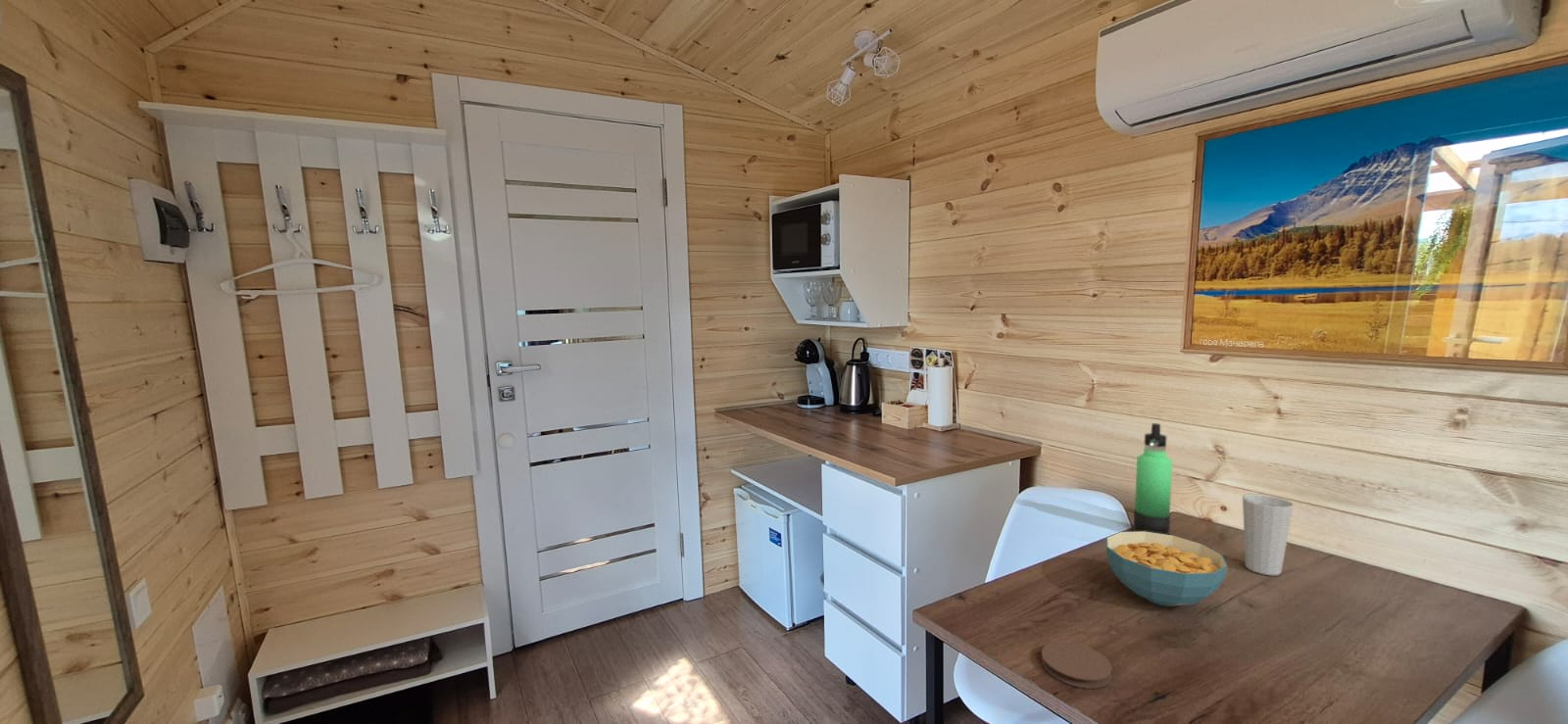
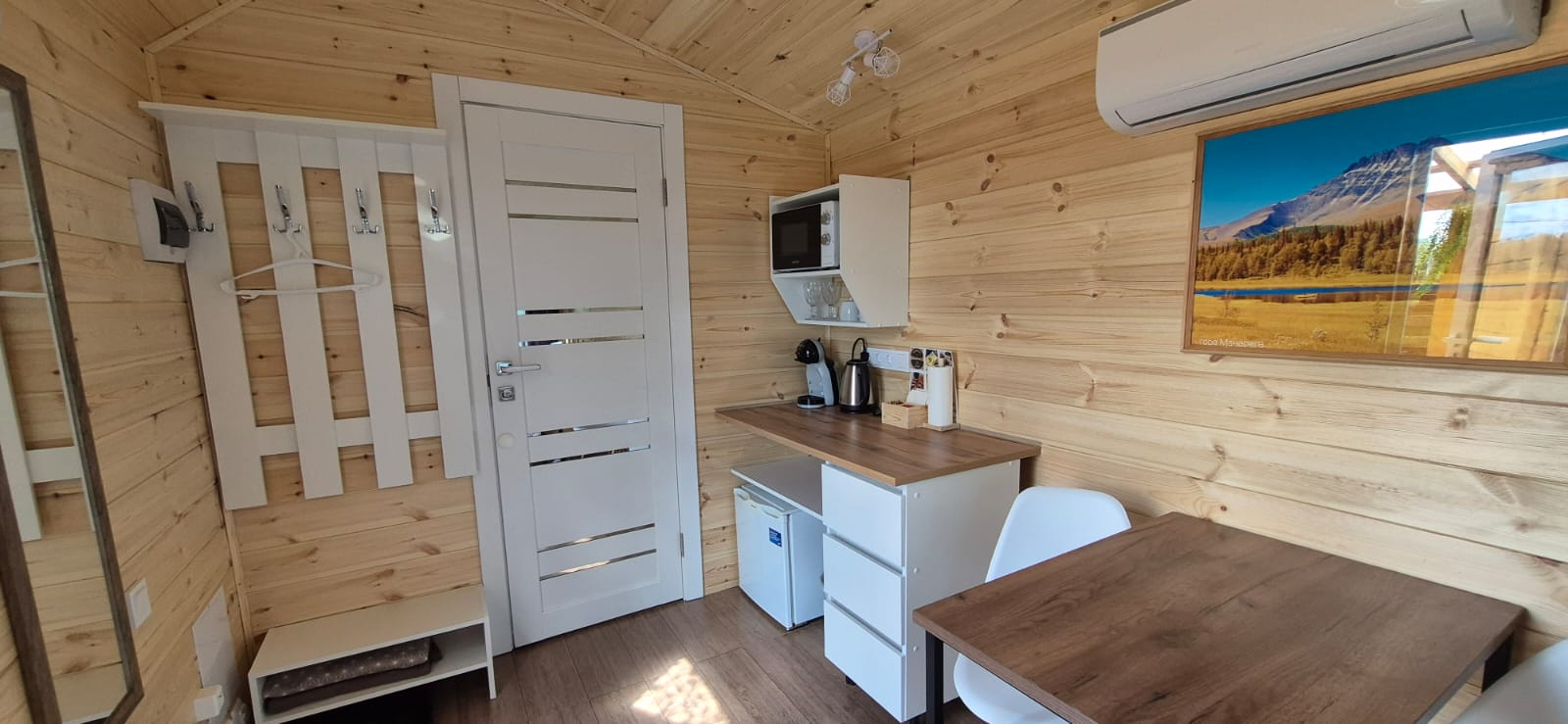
- cereal bowl (1161, 574)
- coaster (1075, 663)
- thermos bottle (1153, 478)
- cup (1264, 535)
